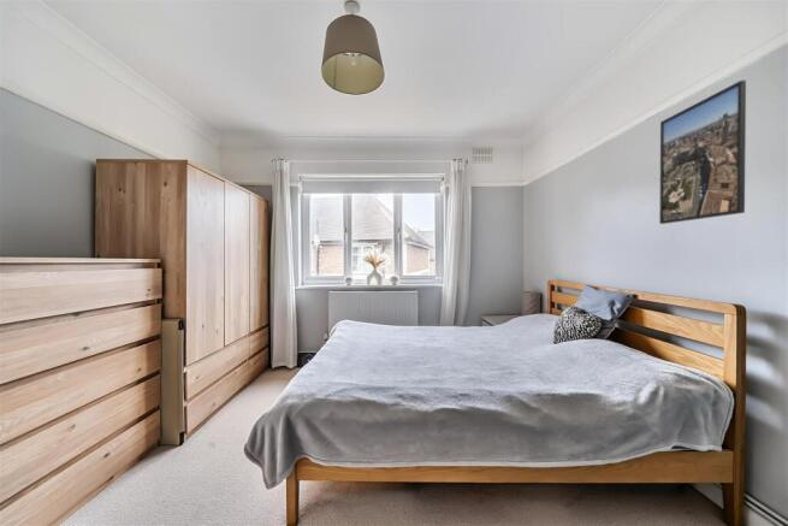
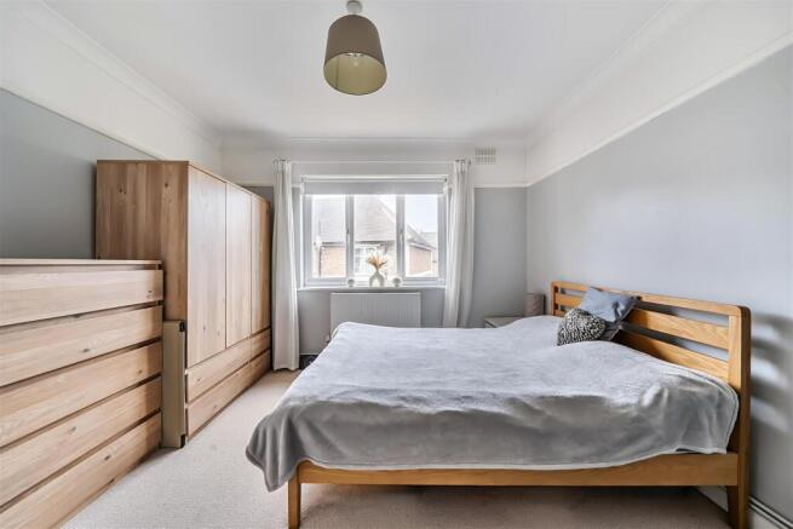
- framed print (697, 161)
